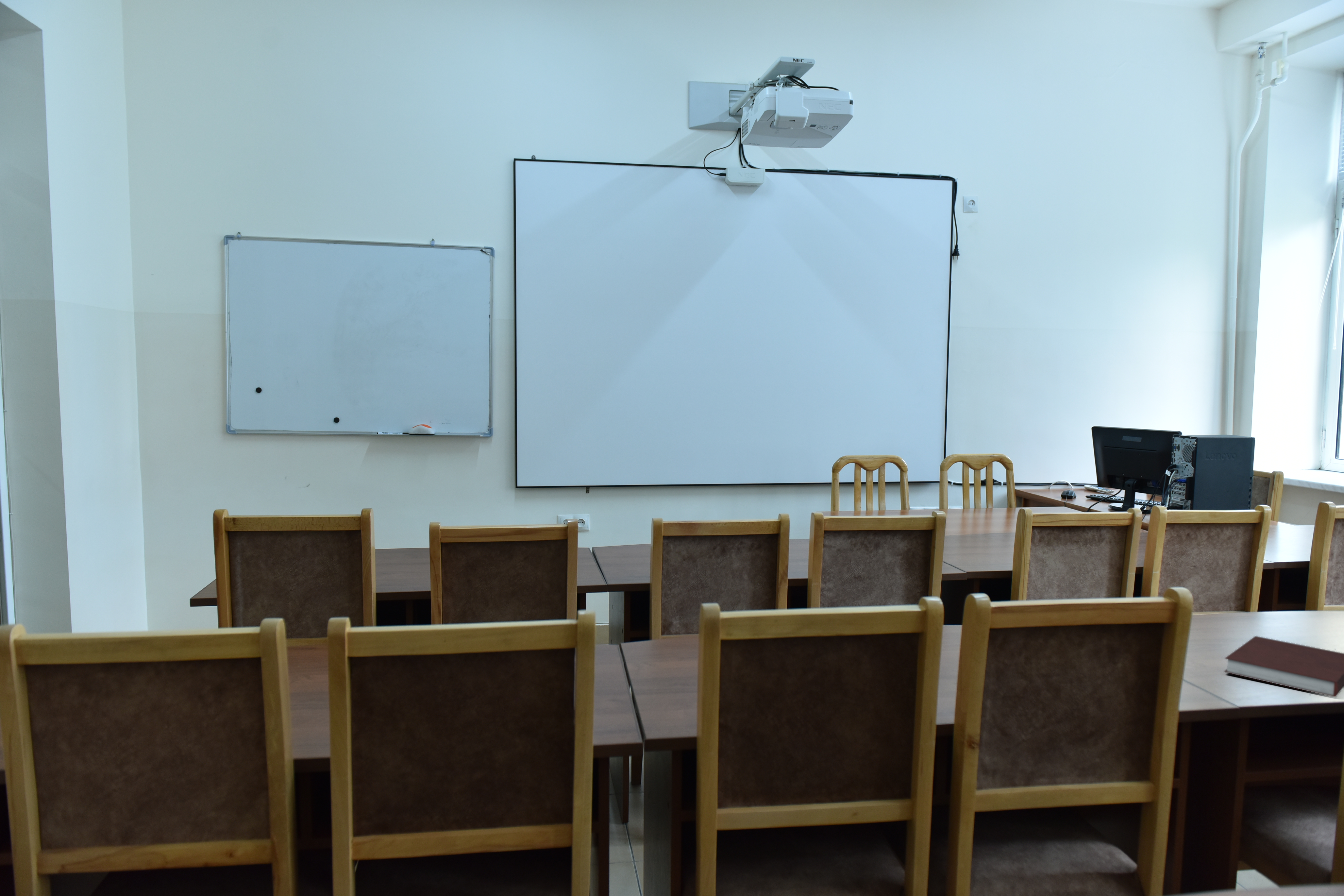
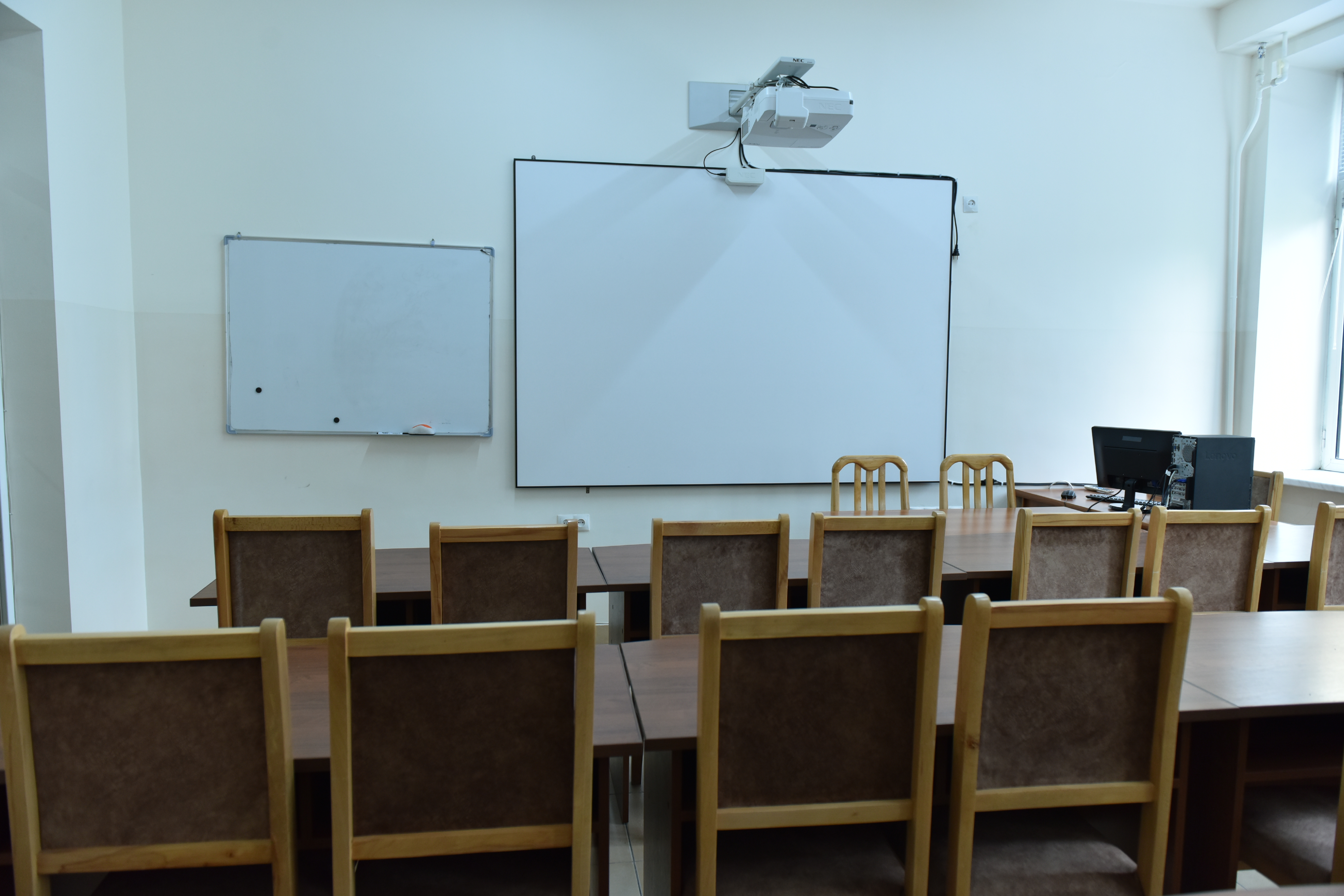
- notebook (1292, 664)
